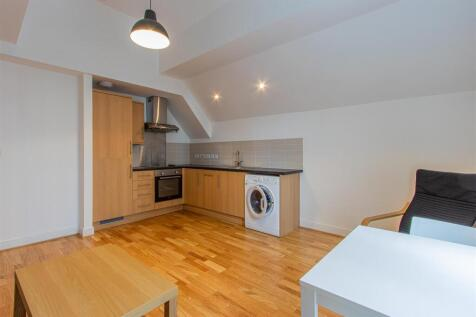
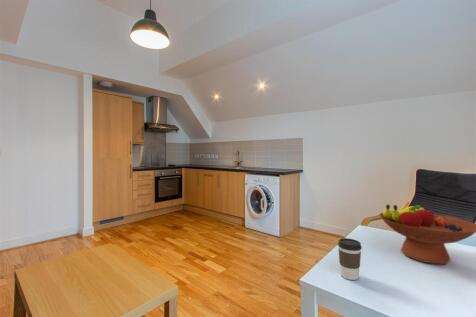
+ coffee cup (349, 258)
+ fruit bowl (424, 230)
